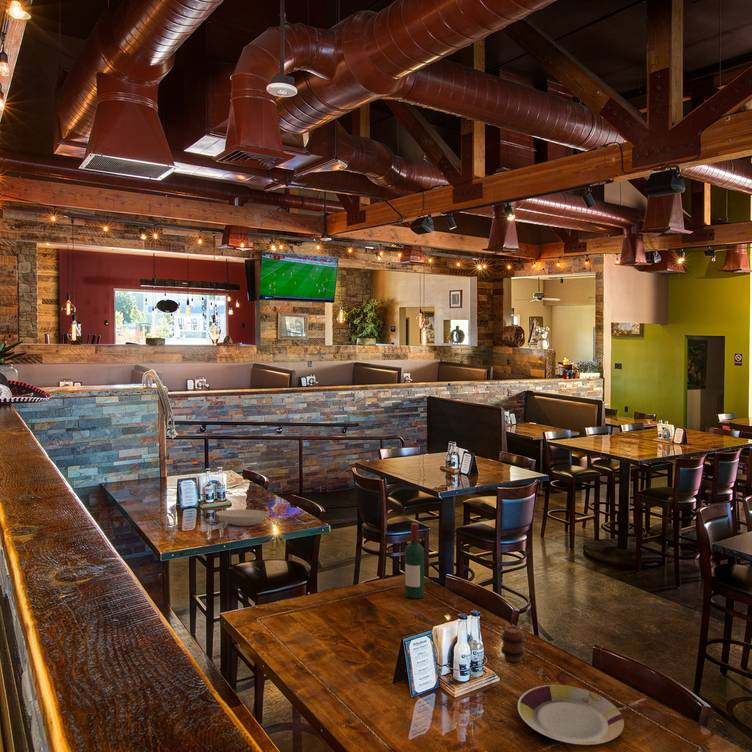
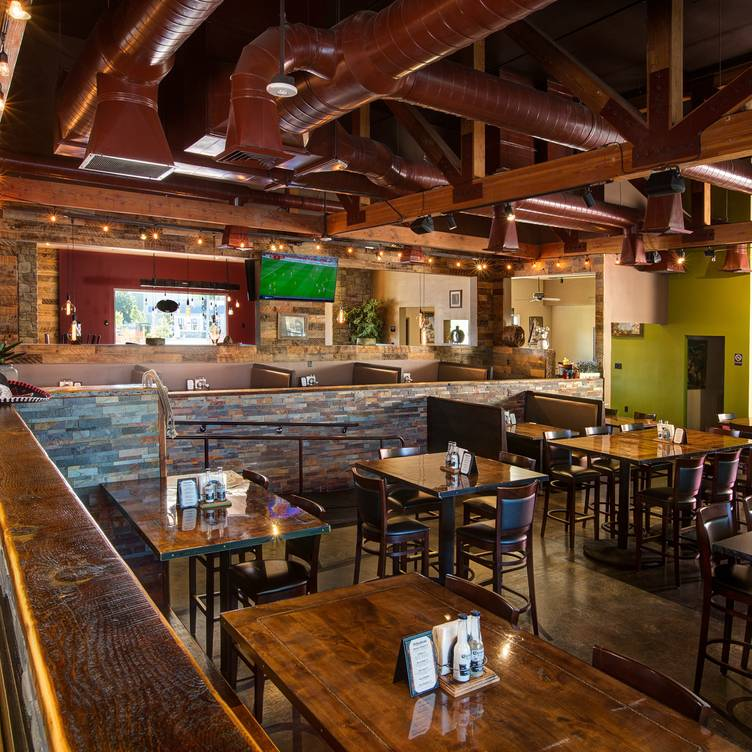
- plate (569, 716)
- wine bottle (414, 559)
- bowl (242, 518)
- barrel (512, 643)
